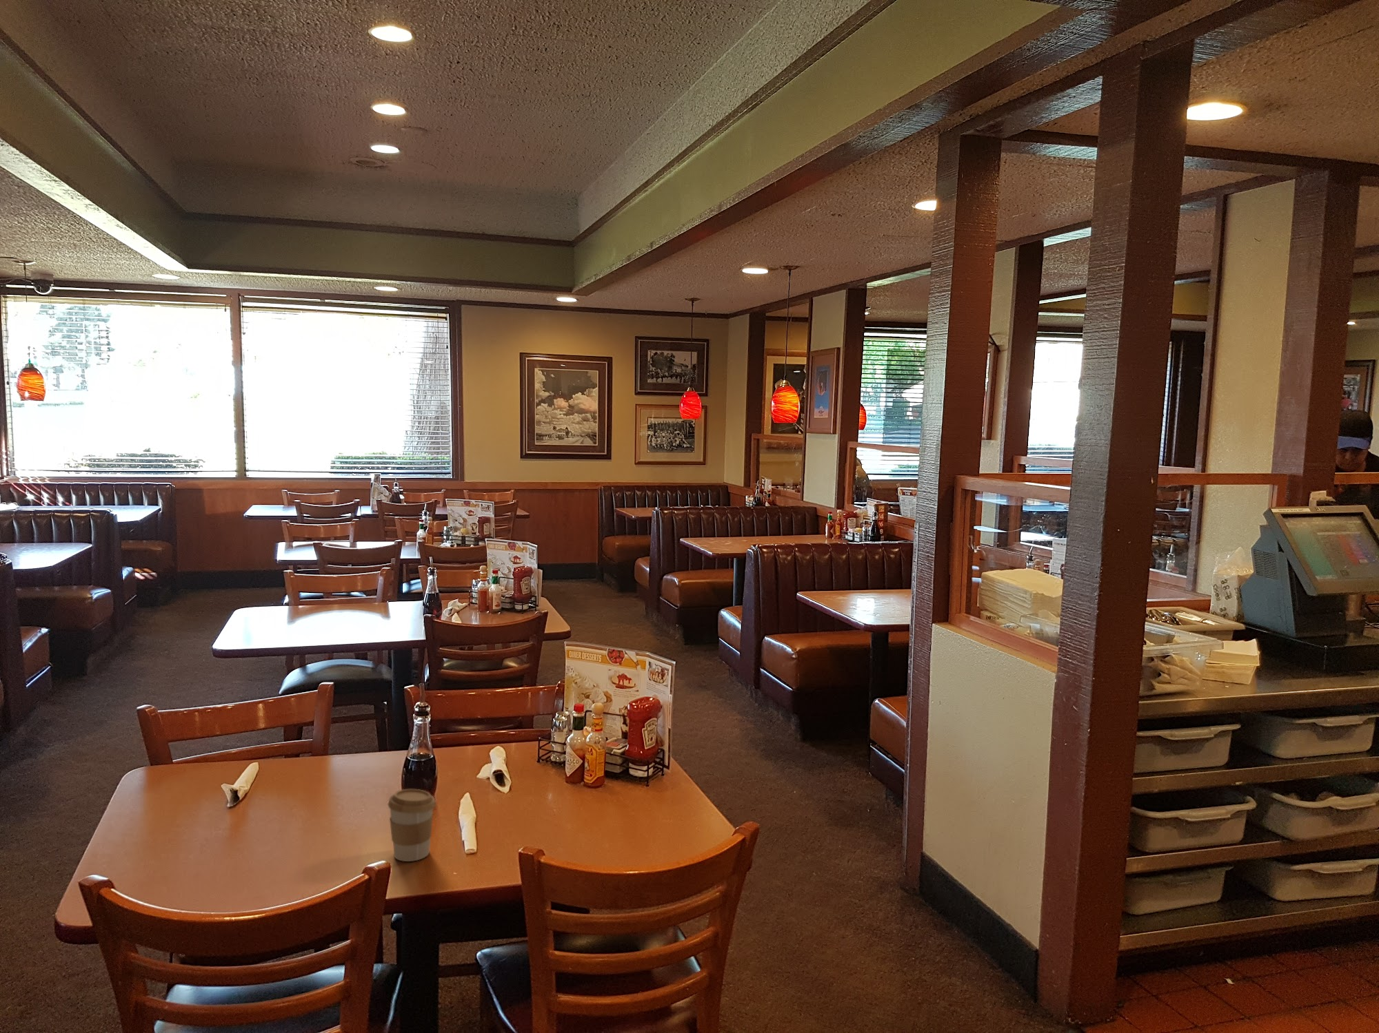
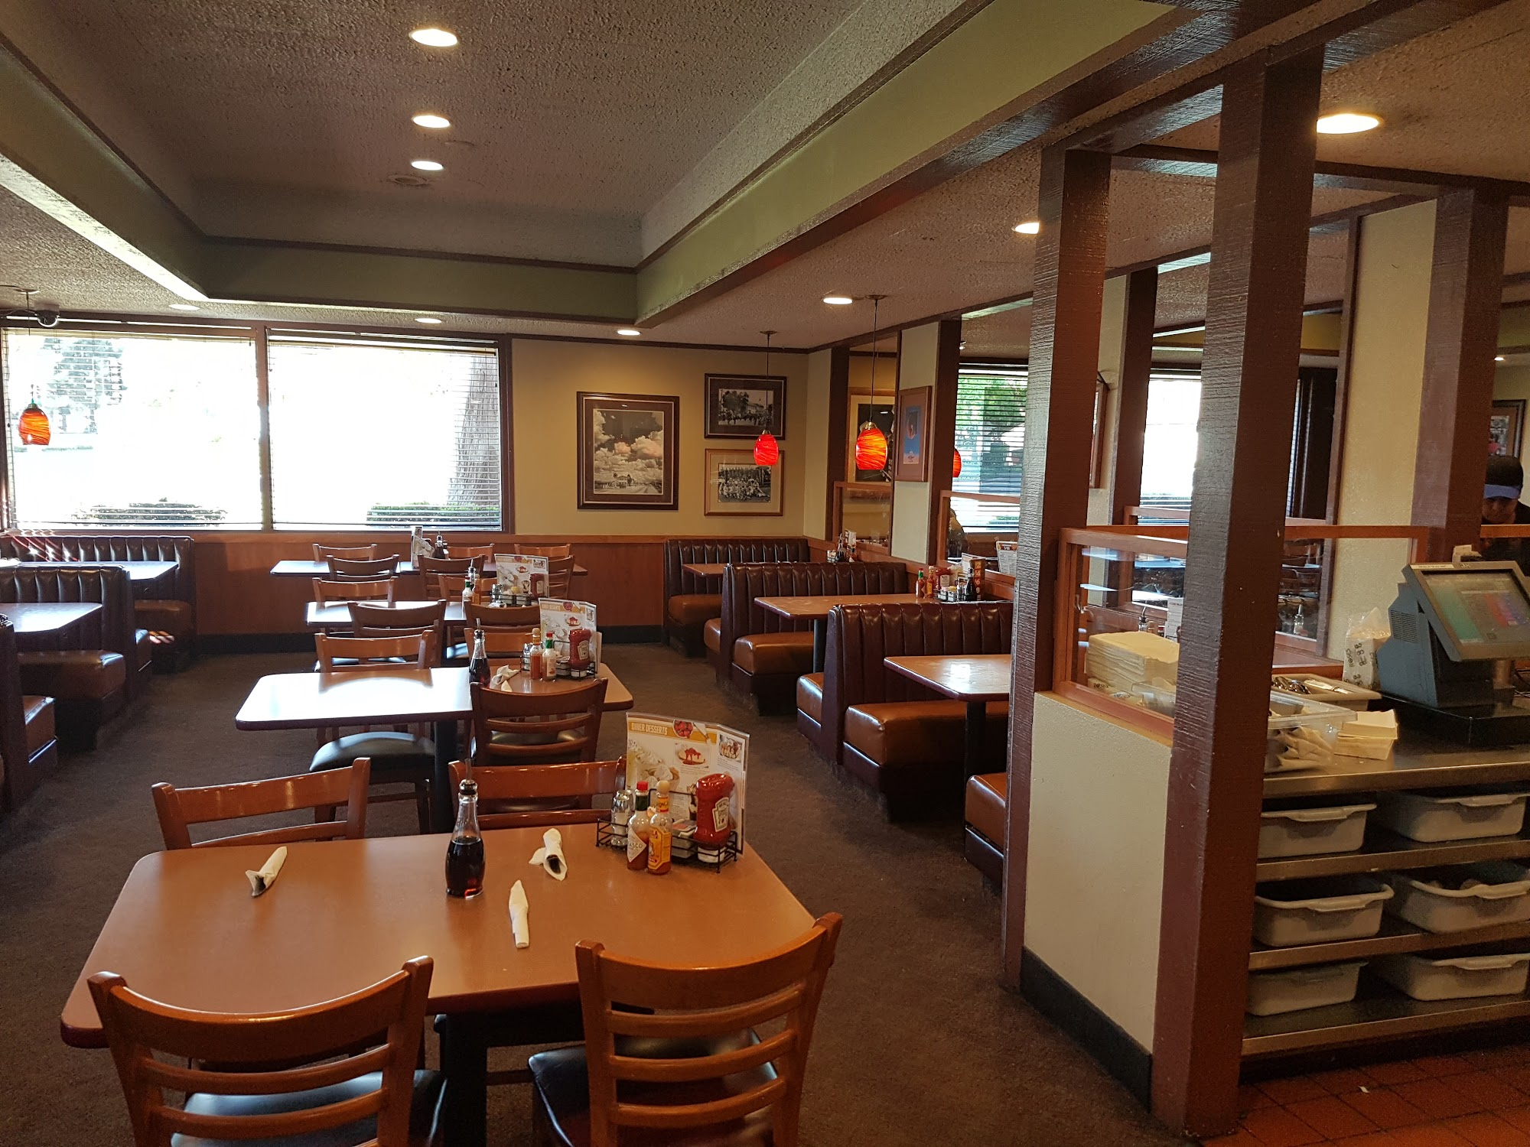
- coffee cup (412, 822)
